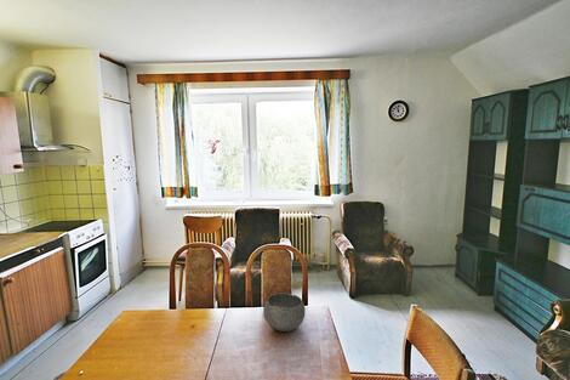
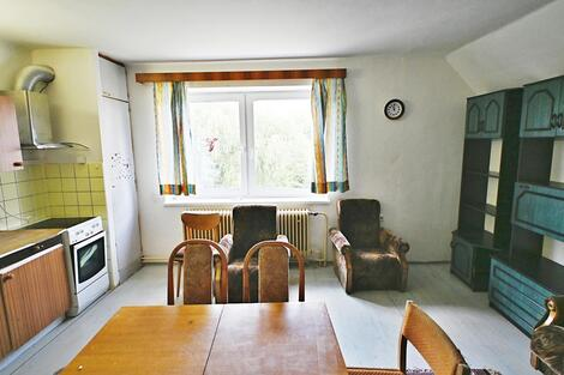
- bowl (284, 312)
